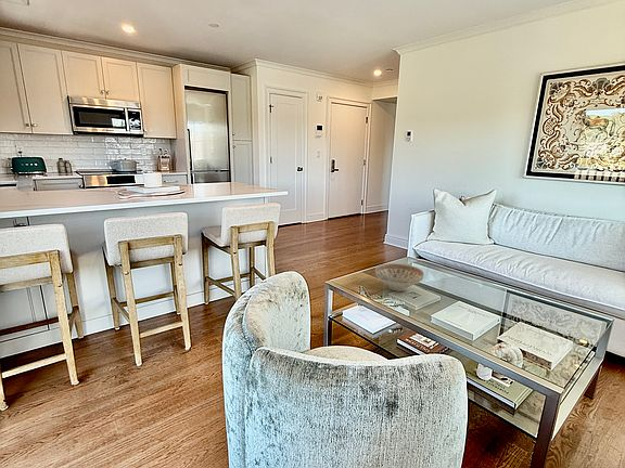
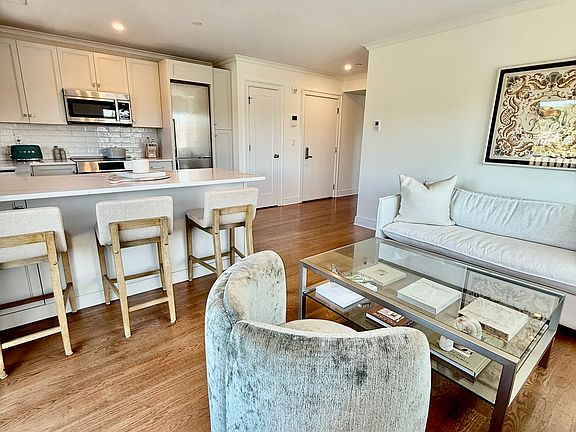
- decorative bowl (398, 278)
